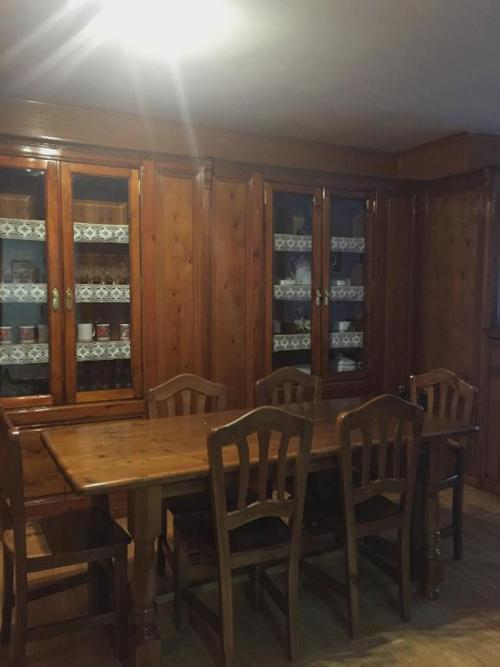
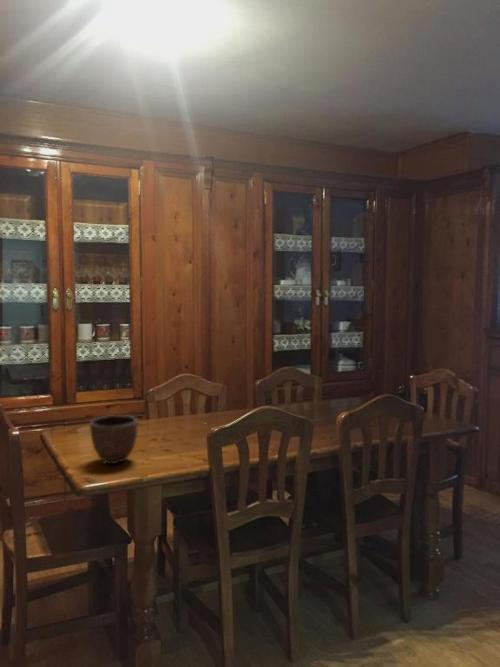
+ decorative bowl (114, 440)
